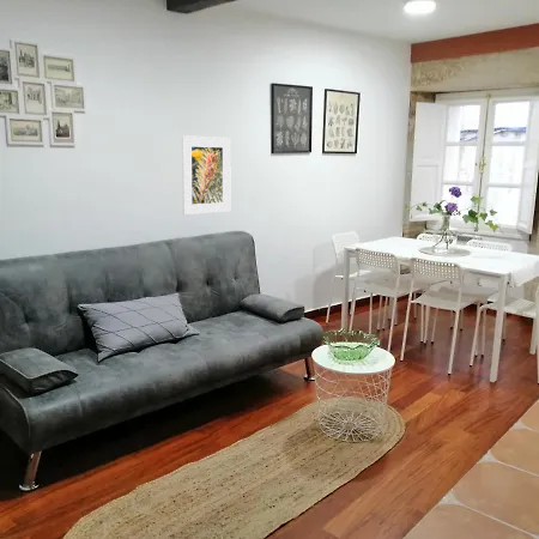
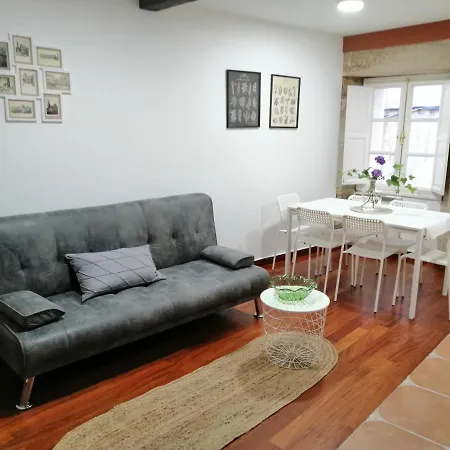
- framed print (206, 175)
